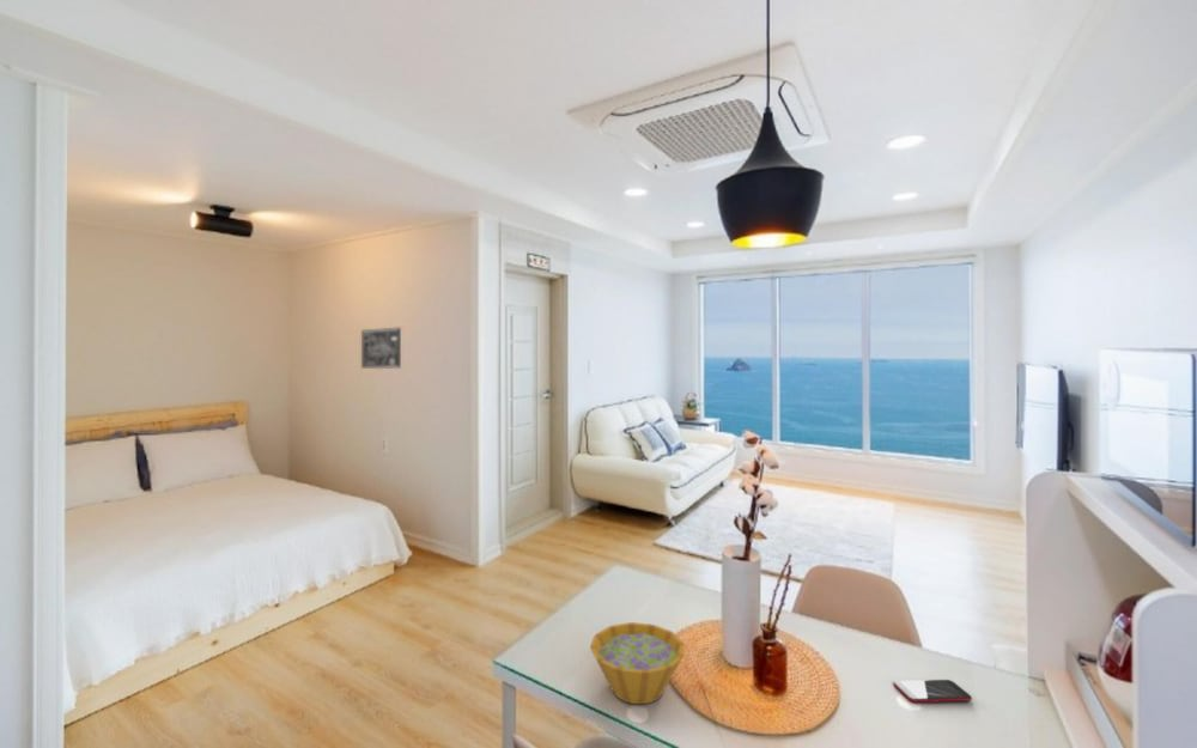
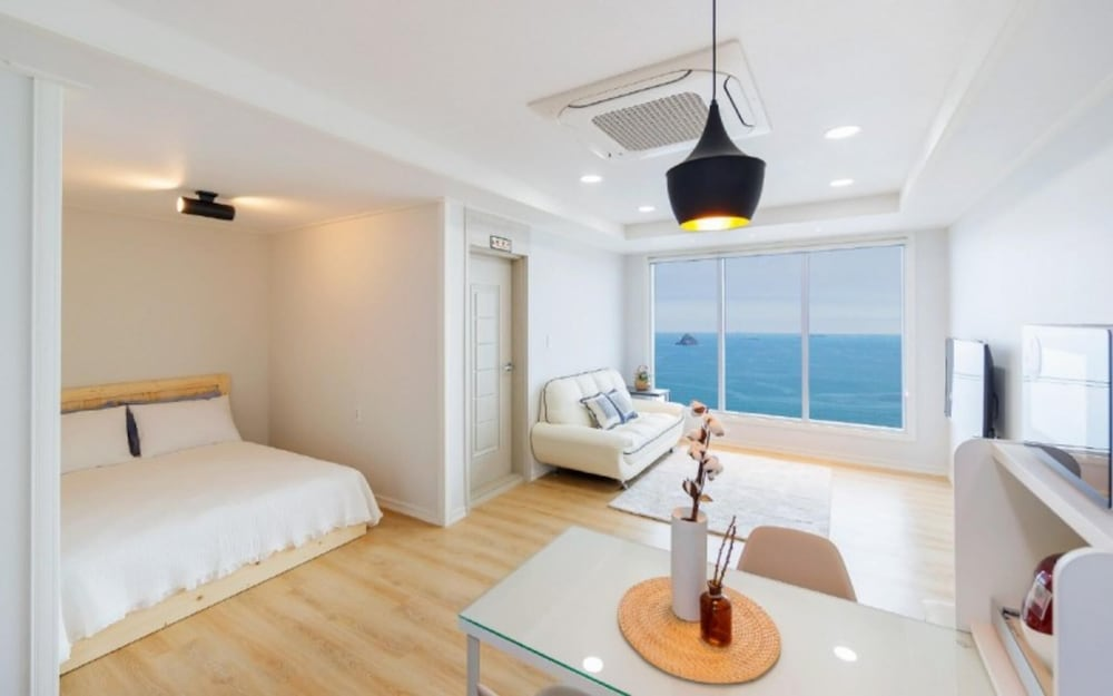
- smartphone (931, 691)
- wall art (379, 348)
- bowl (637, 665)
